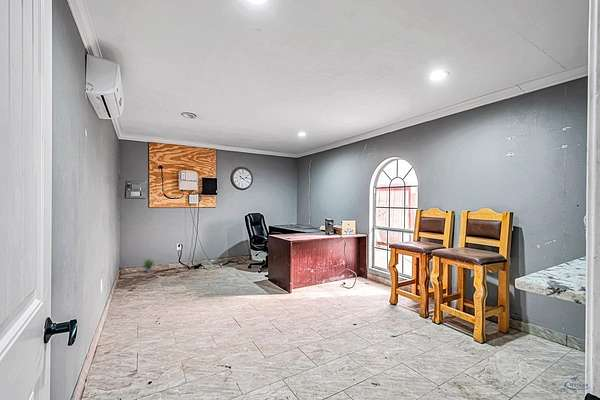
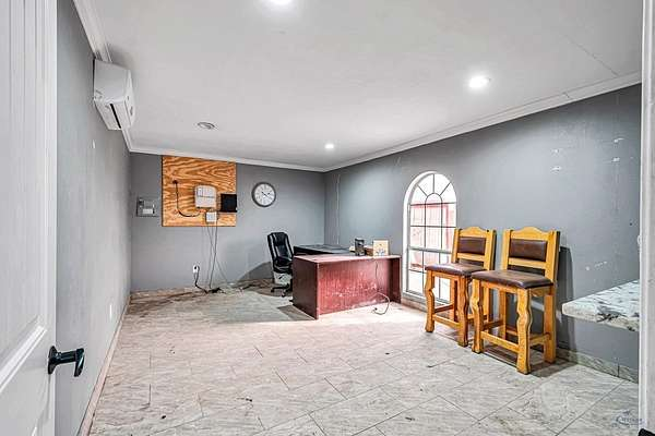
- potted plant (148, 262)
